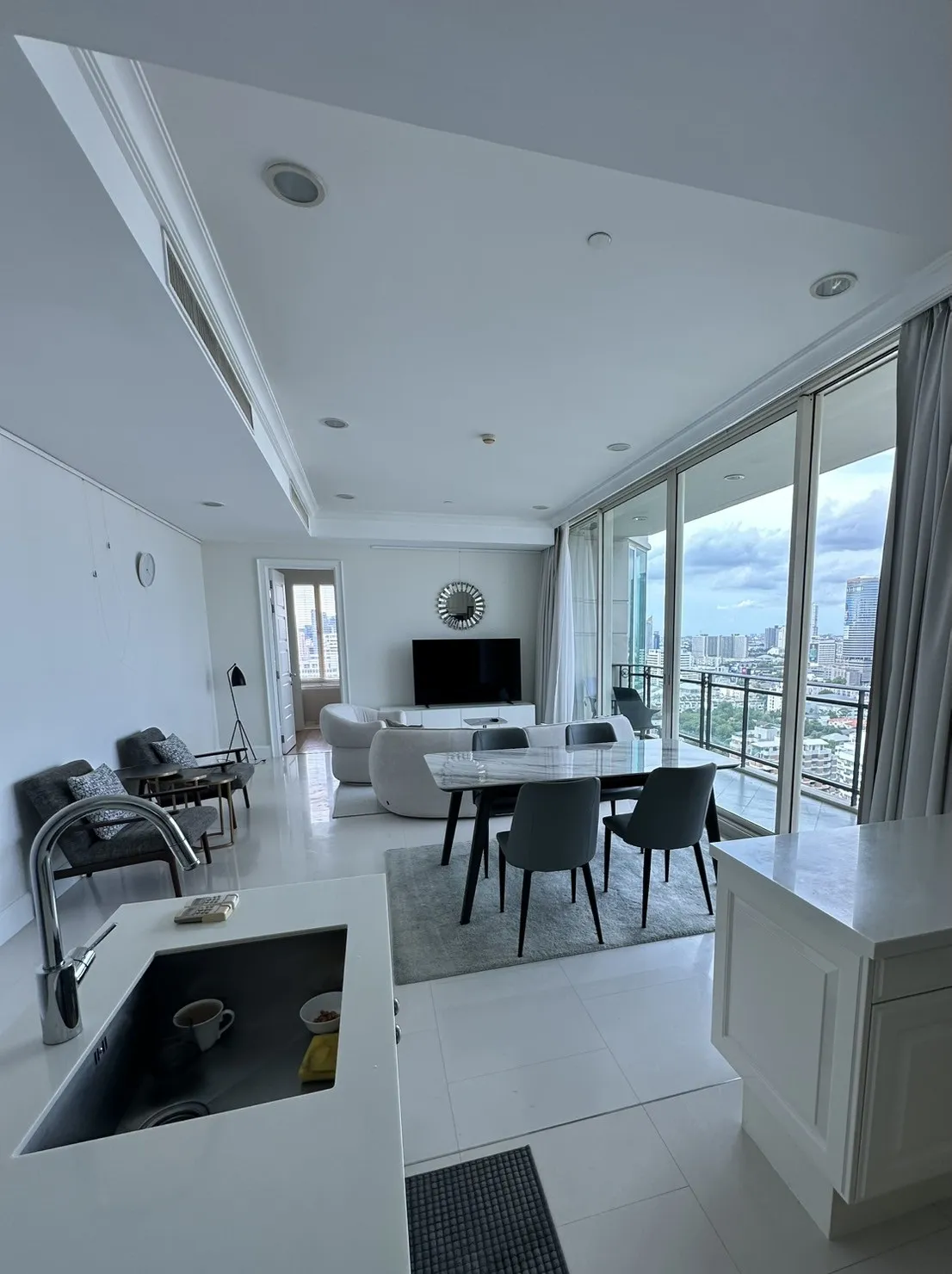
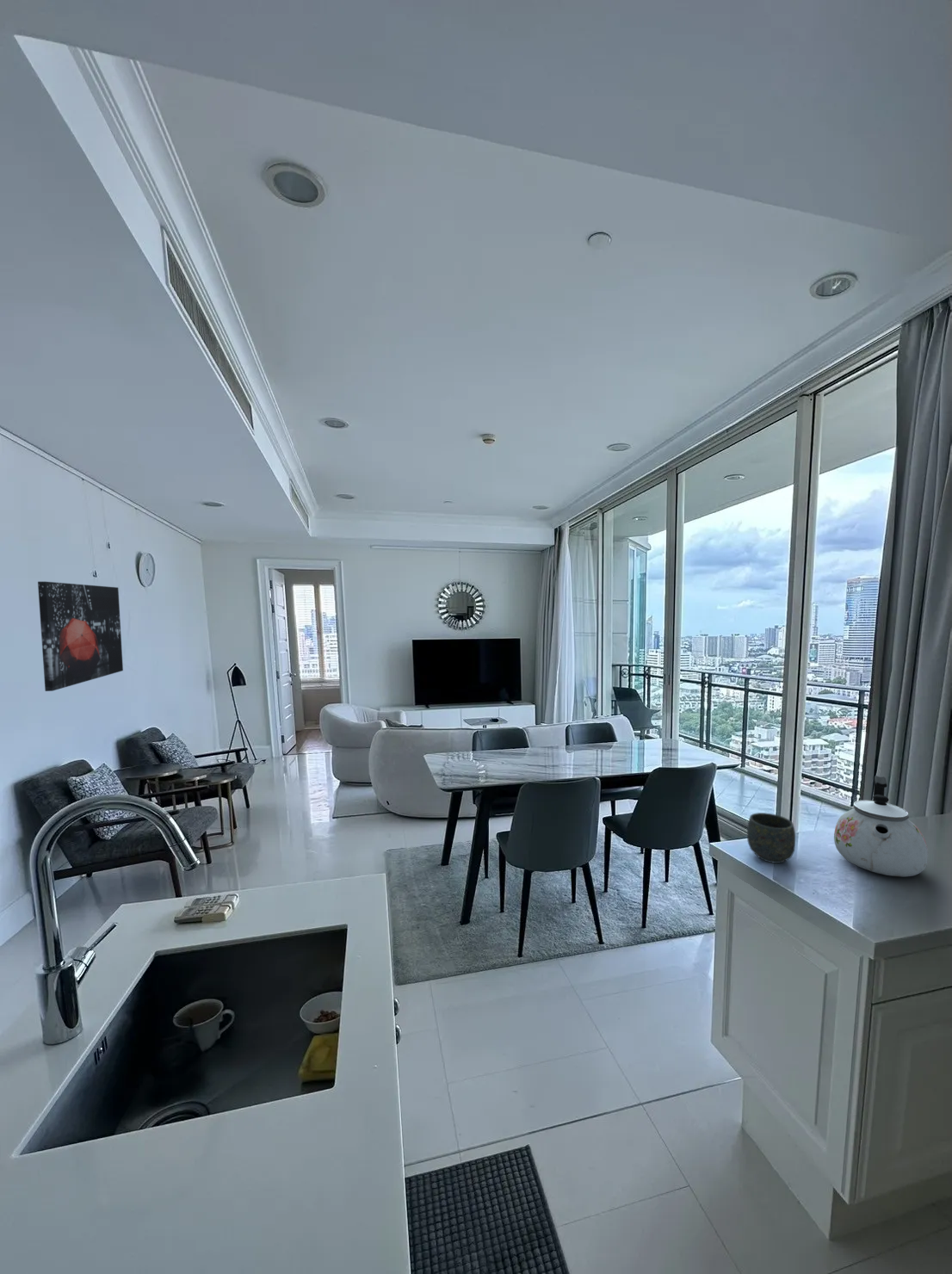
+ wall art (86, 632)
+ kettle (880, 822)
+ mug (773, 837)
